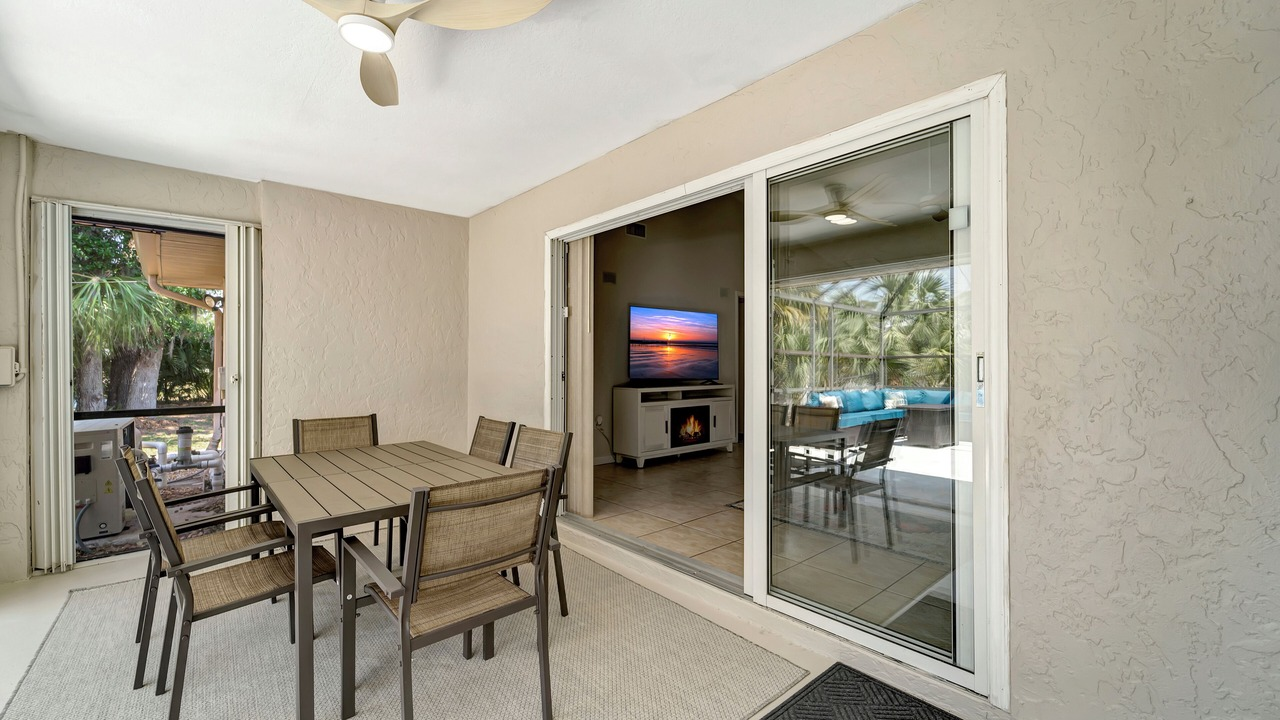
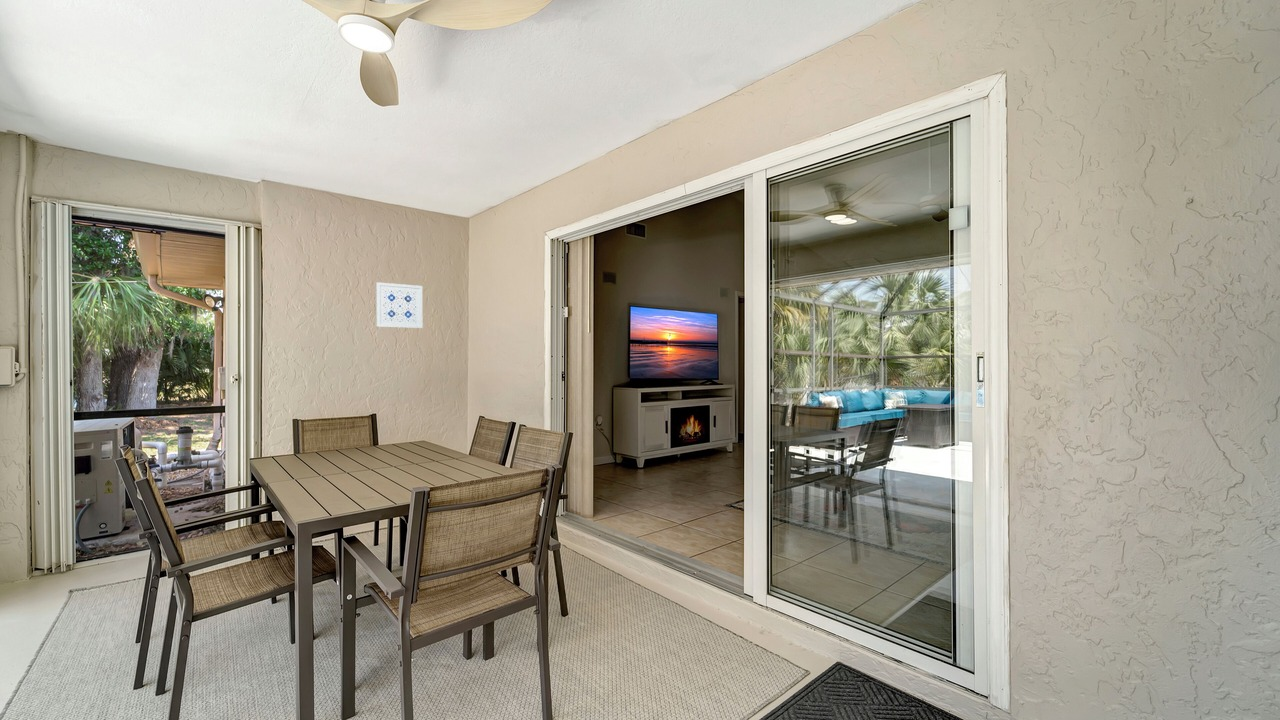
+ wall art (399, 305)
